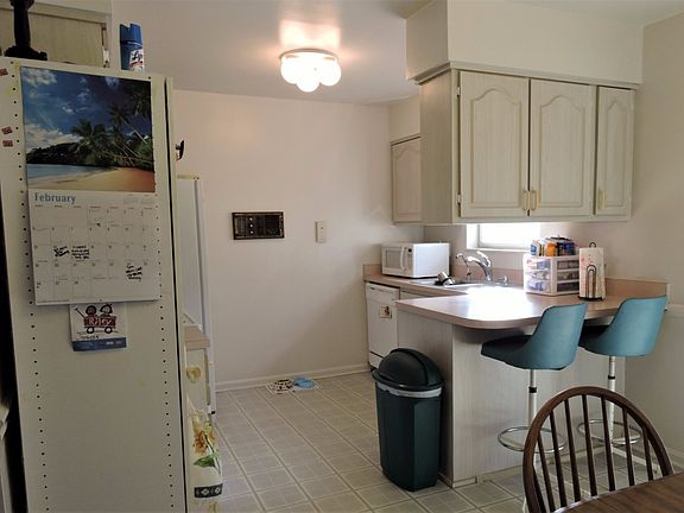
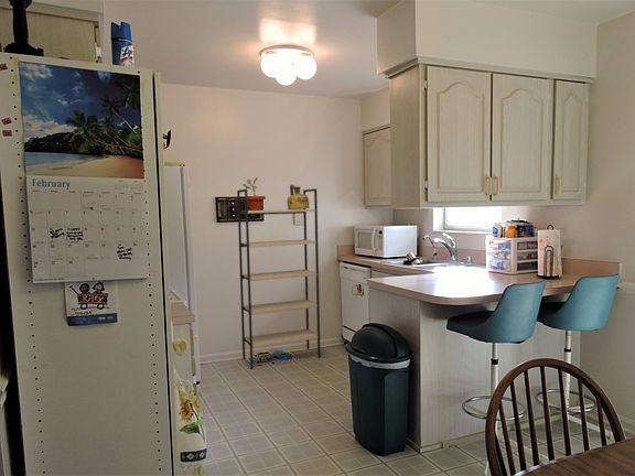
+ ceramic jug (298, 196)
+ potted plant (254, 193)
+ shelving unit (279, 274)
